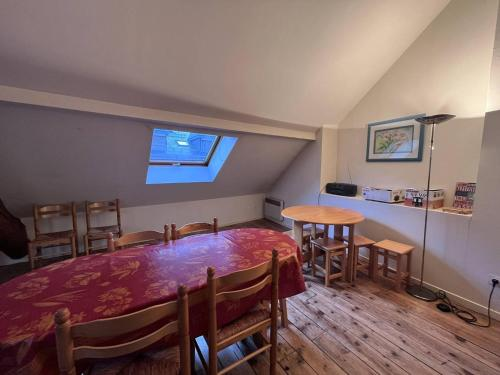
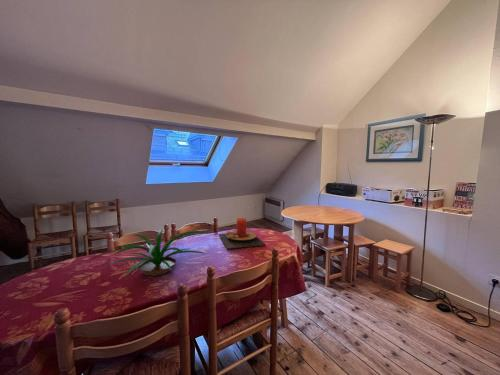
+ plant (162, 253)
+ candle (240, 229)
